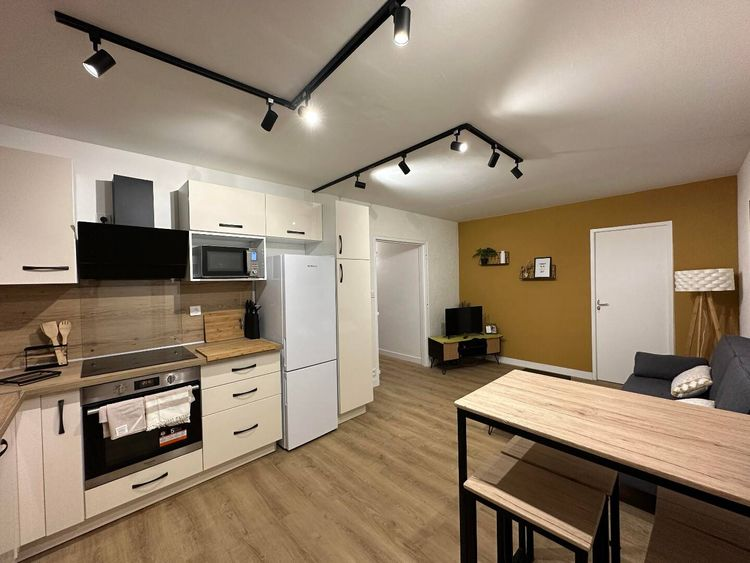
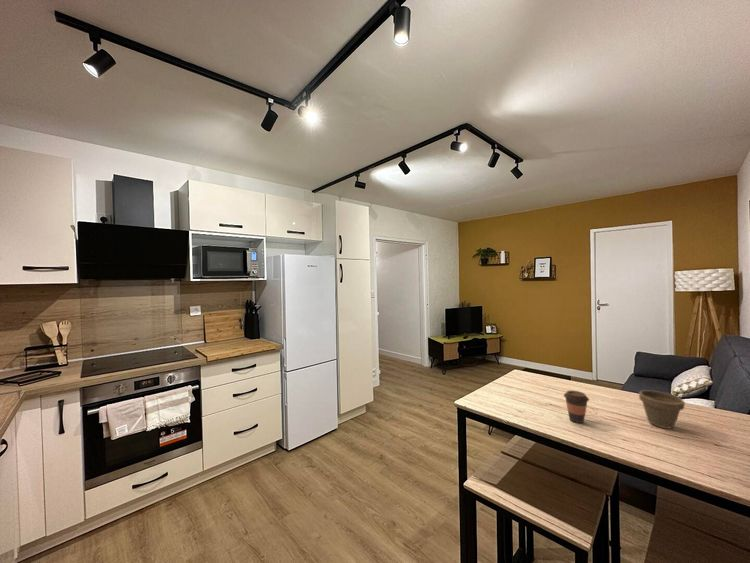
+ flower pot (661, 410)
+ coffee cup (576, 406)
